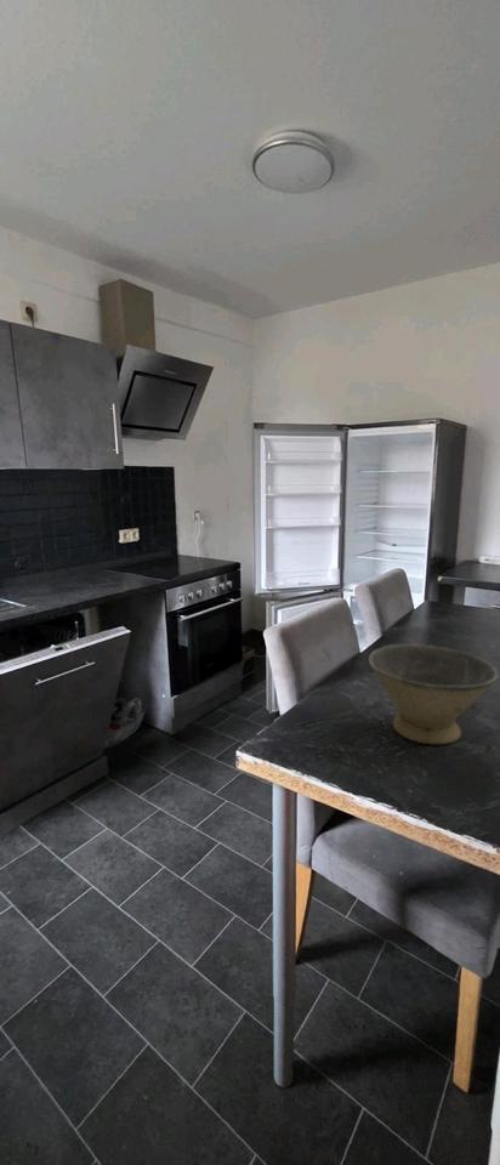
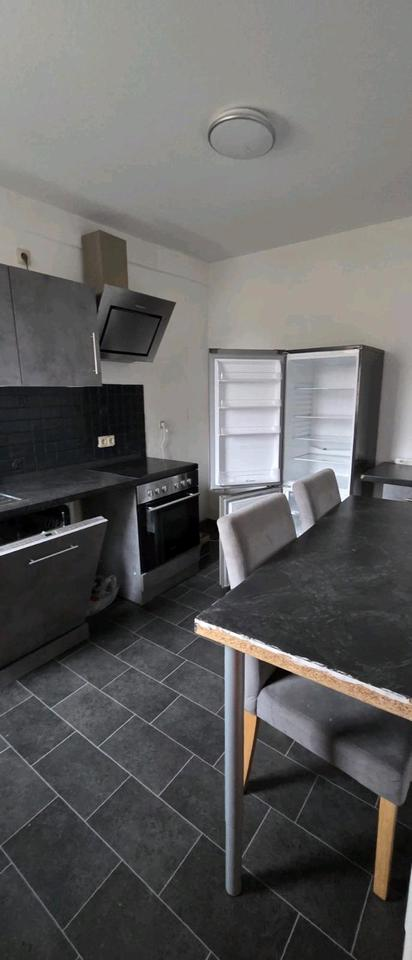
- bowl (428, 695)
